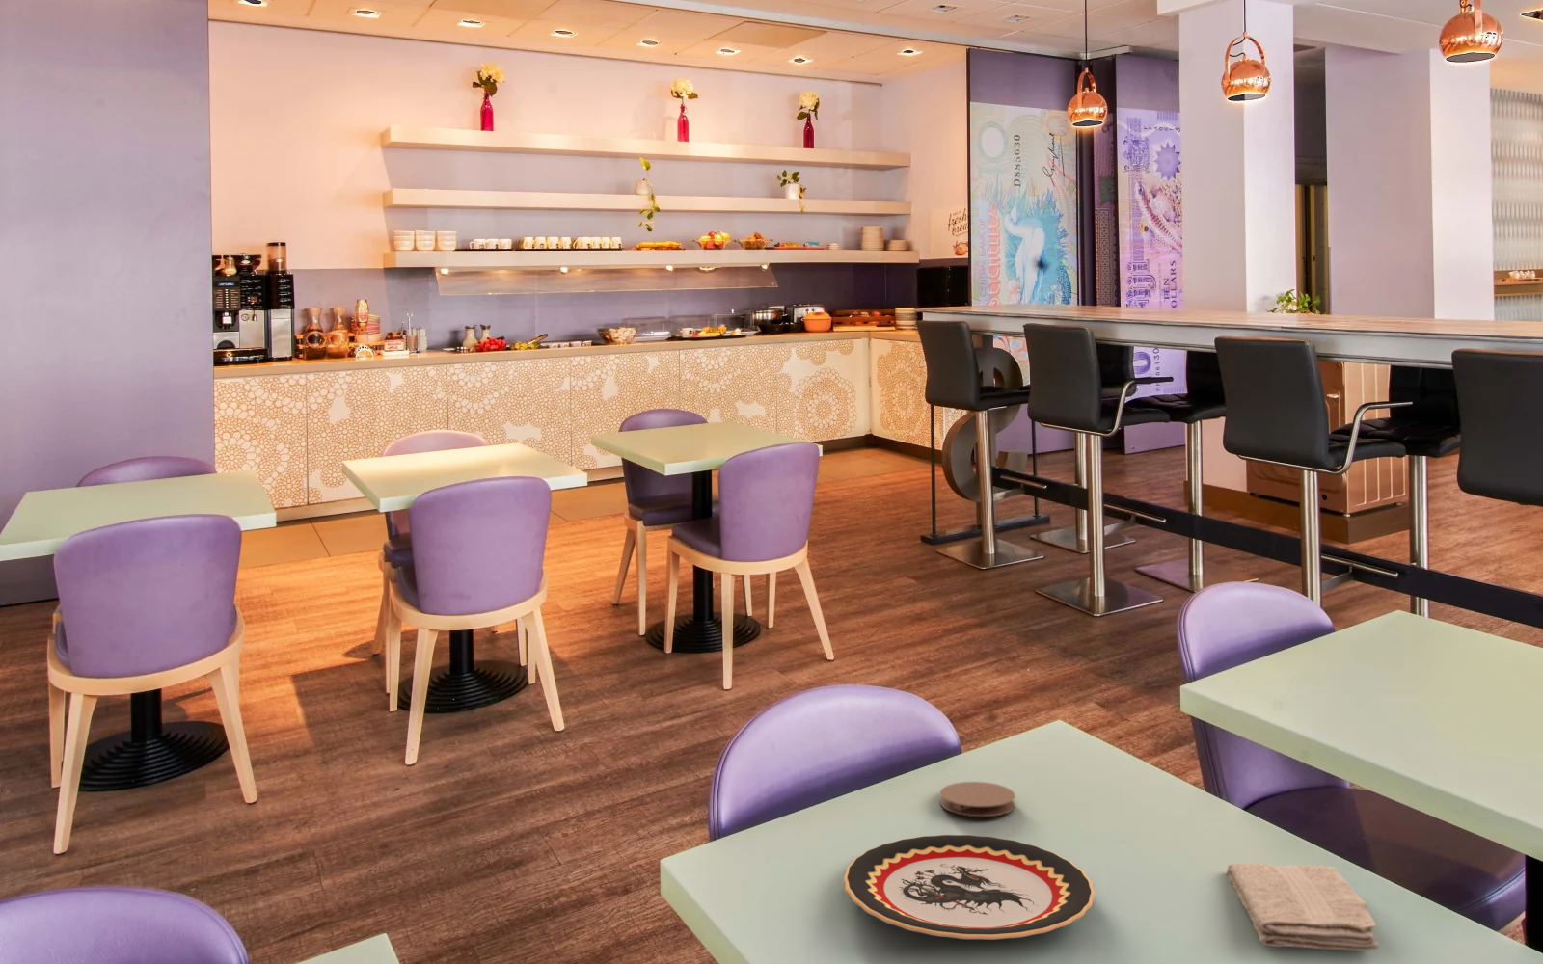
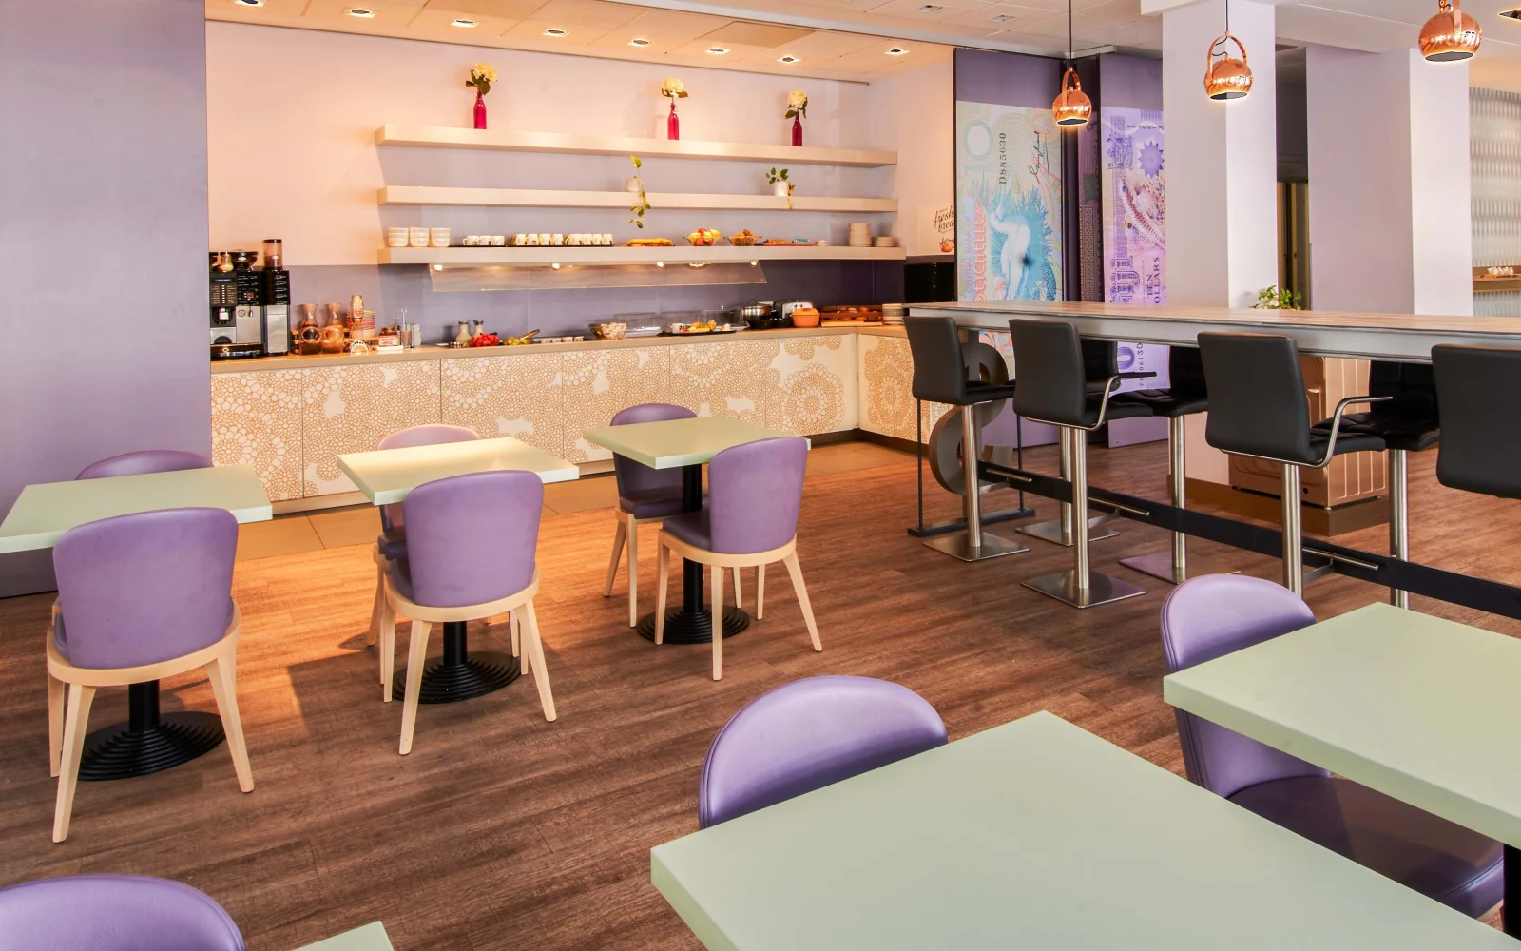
- plate (966, 888)
- washcloth (1297, 901)
- coaster (976, 799)
